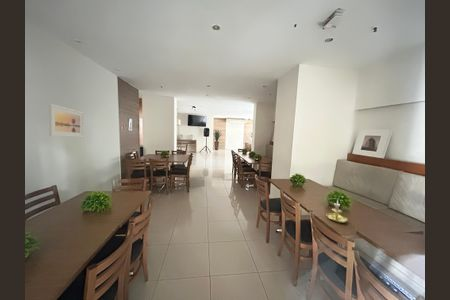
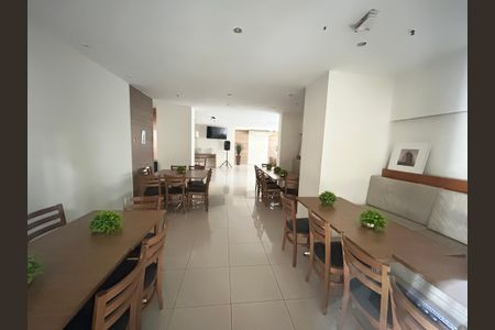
- candle holder (338, 209)
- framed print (68, 122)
